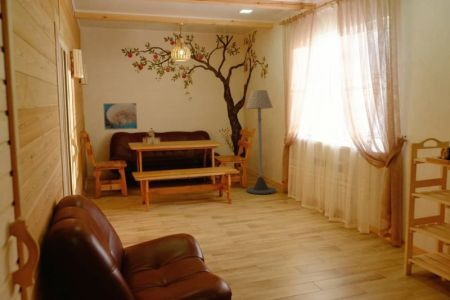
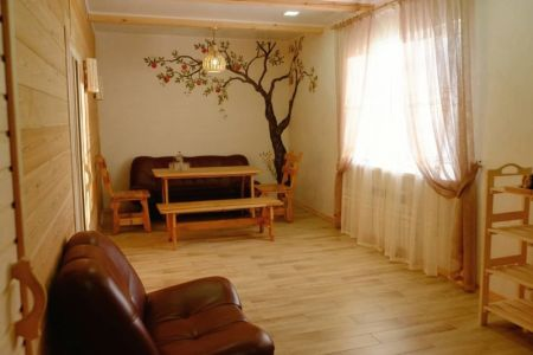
- floor lamp (260, 141)
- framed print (120, 116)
